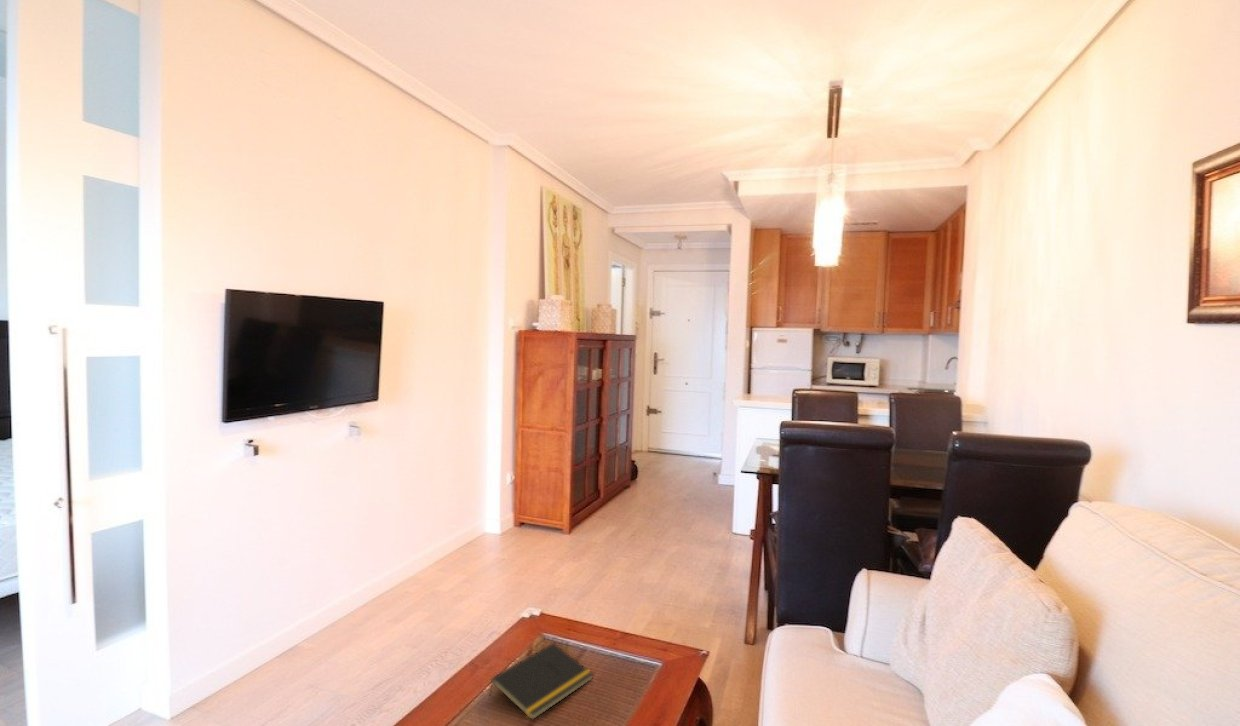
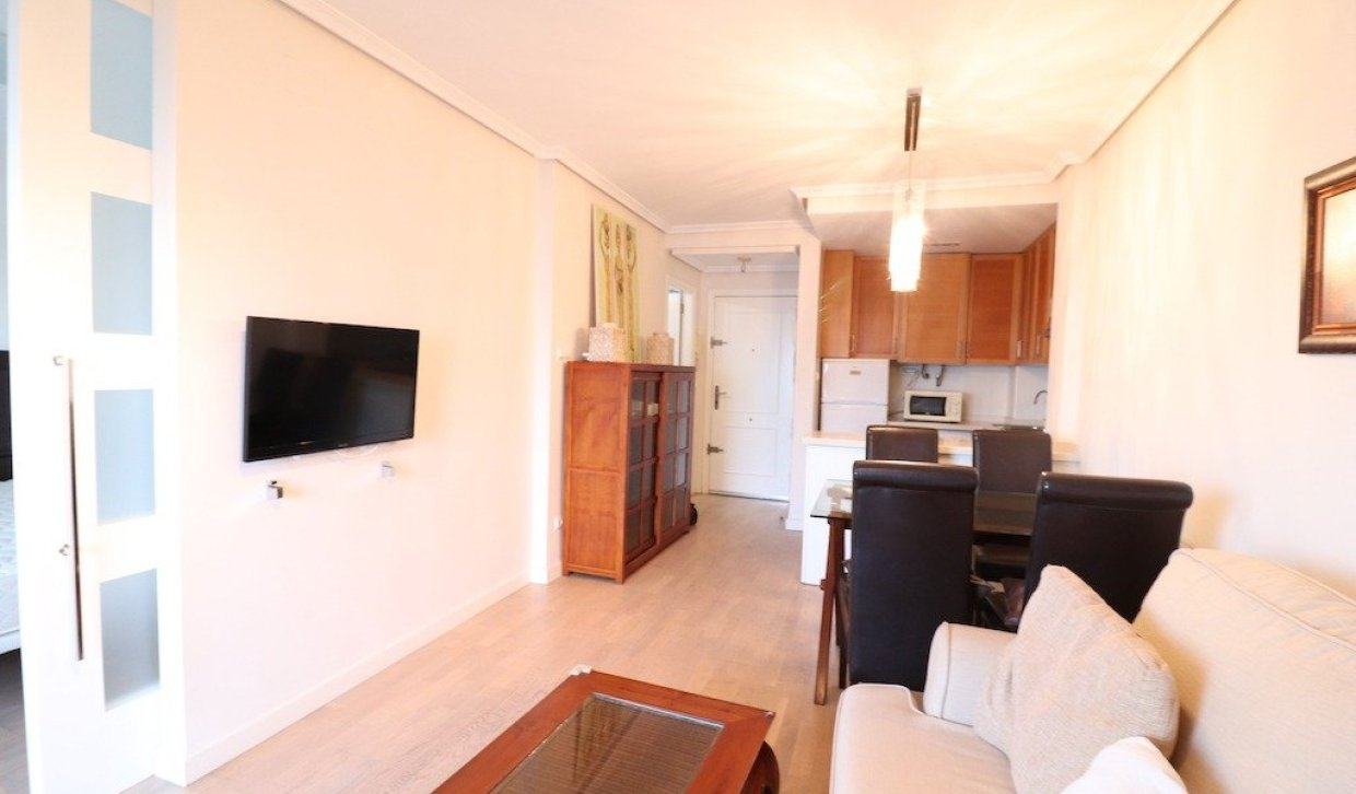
- notepad (543, 677)
